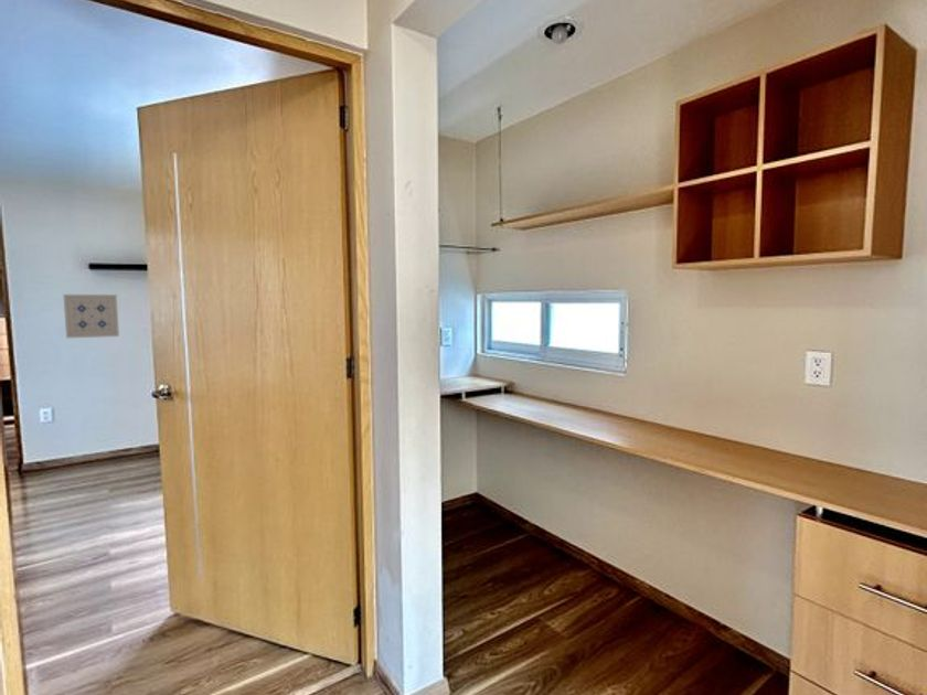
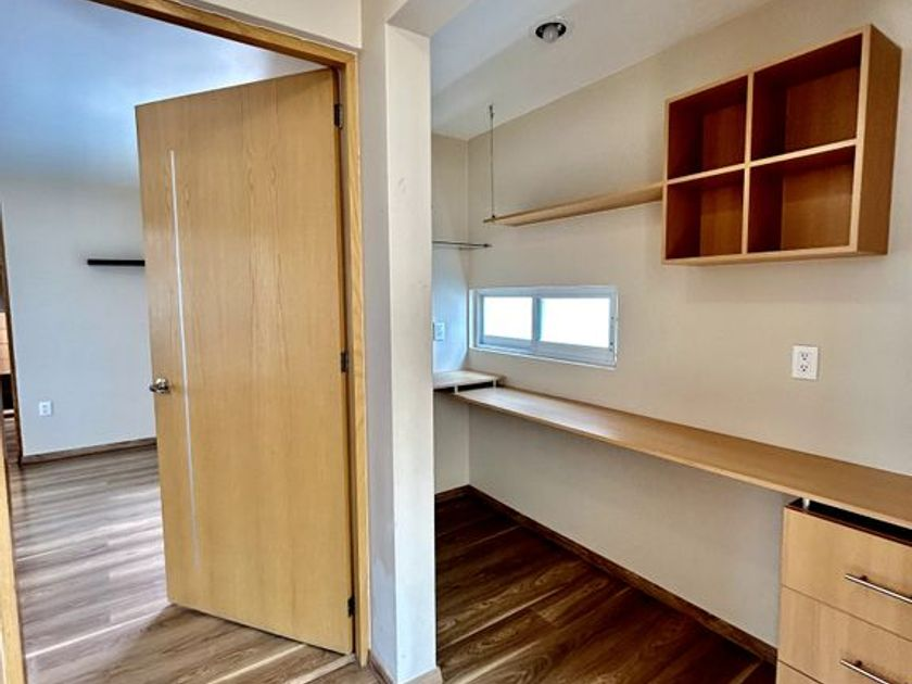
- wall art (92, 316)
